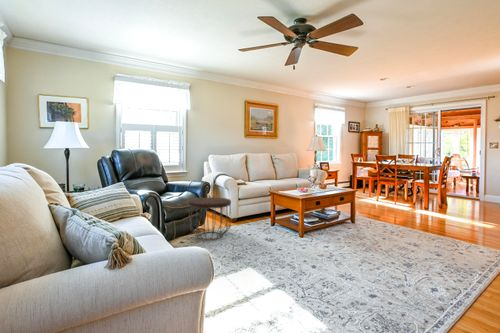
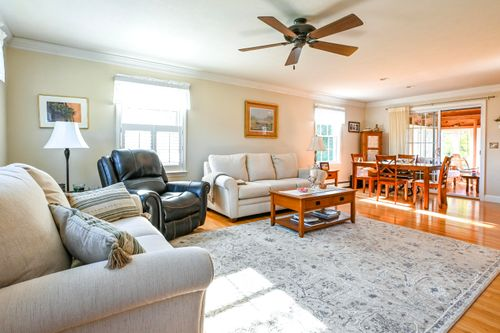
- side table (212, 218)
